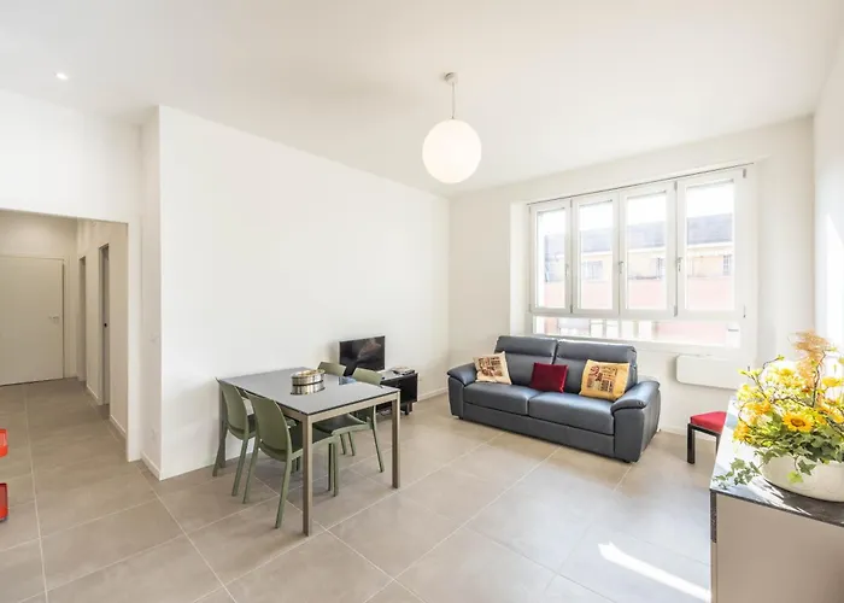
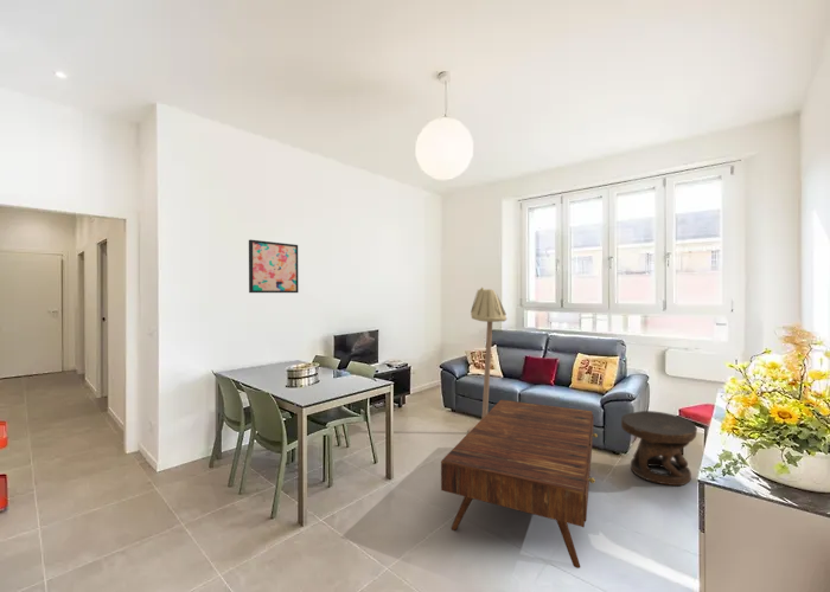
+ side table (659, 446)
+ floor lamp (487, 359)
+ coffee table (532, 463)
+ wall art (274, 268)
